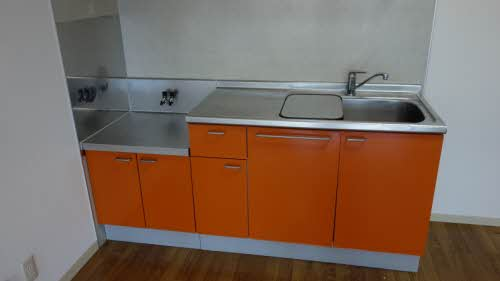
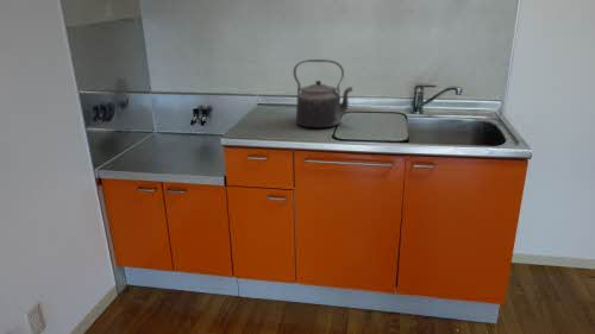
+ kettle (322, 92)
